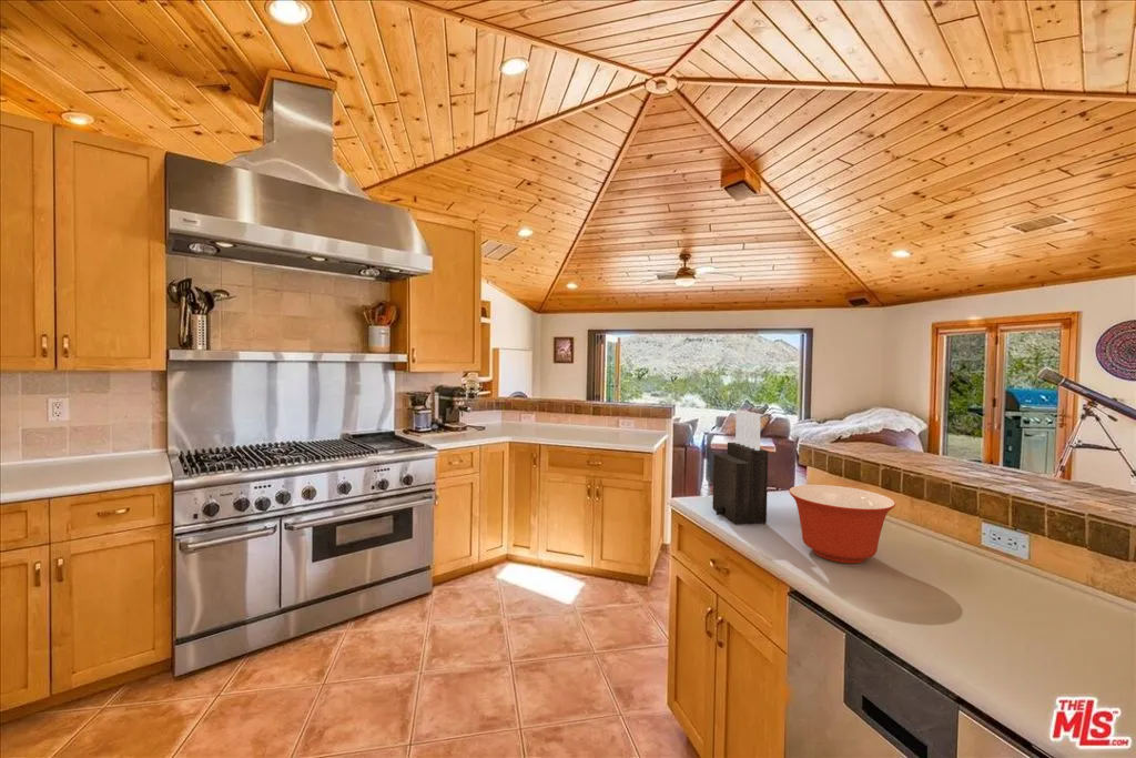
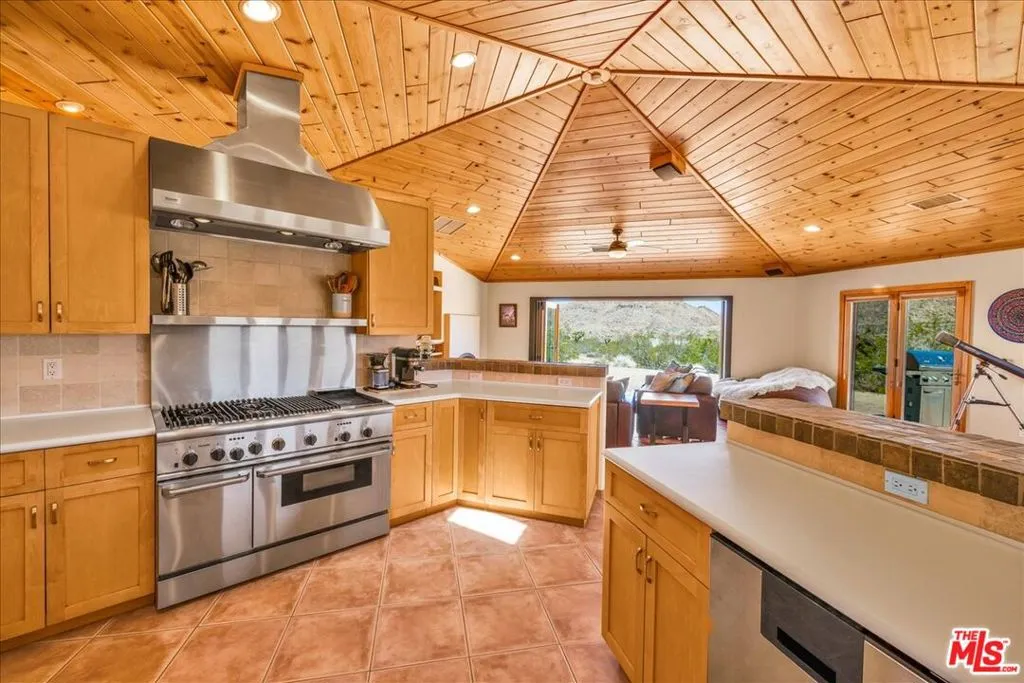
- knife block (736, 463)
- mixing bowl (839, 524)
